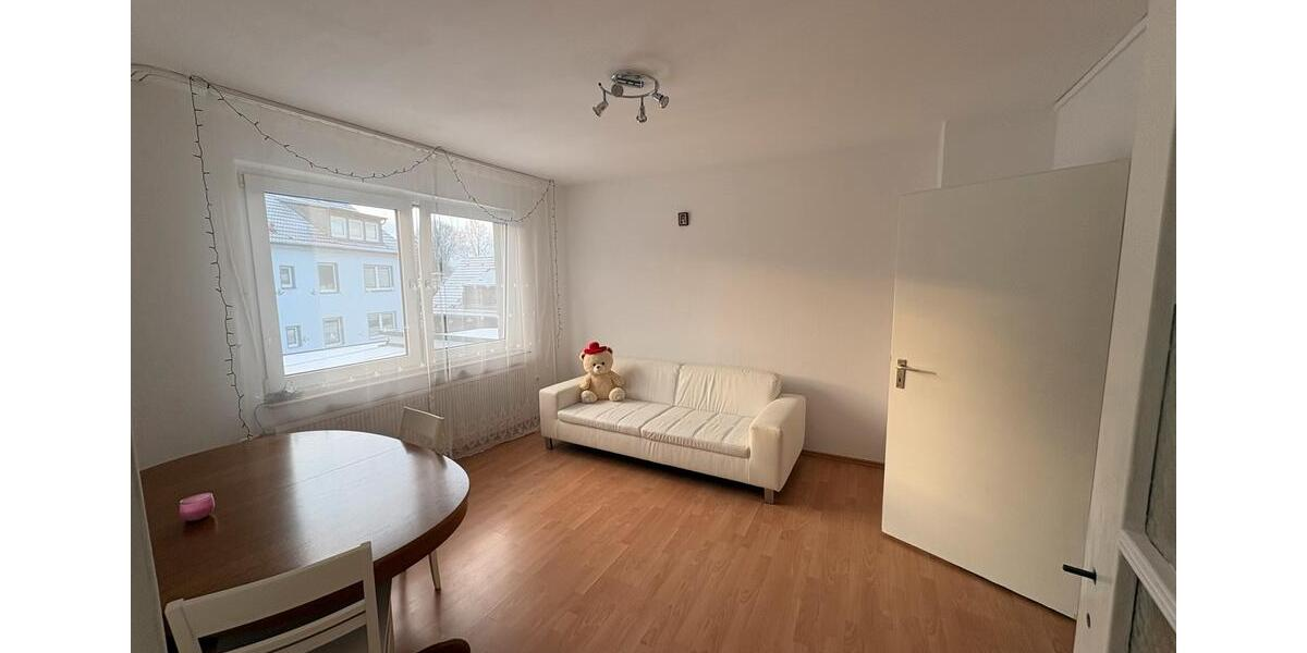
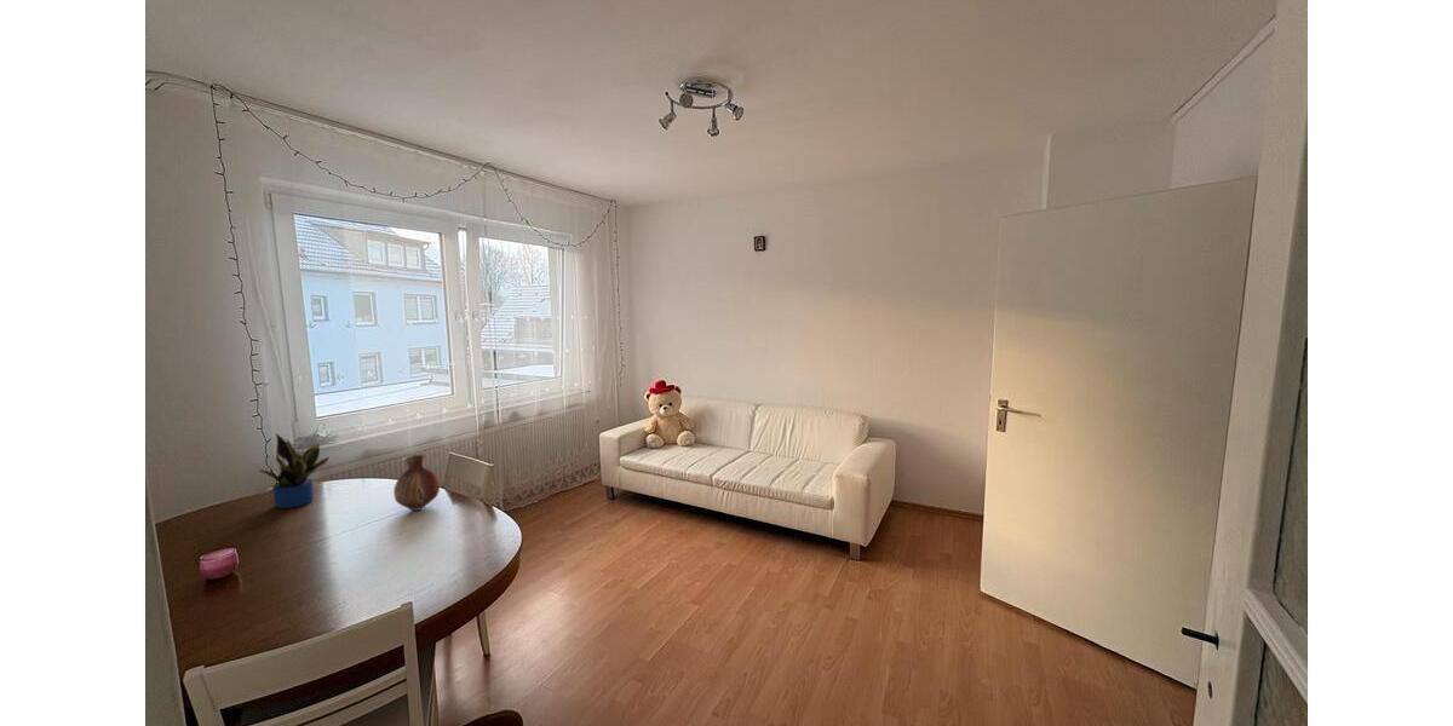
+ potted plant (294, 466)
+ vase (417, 483)
